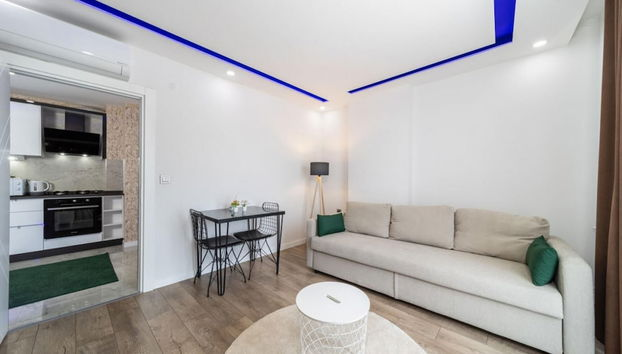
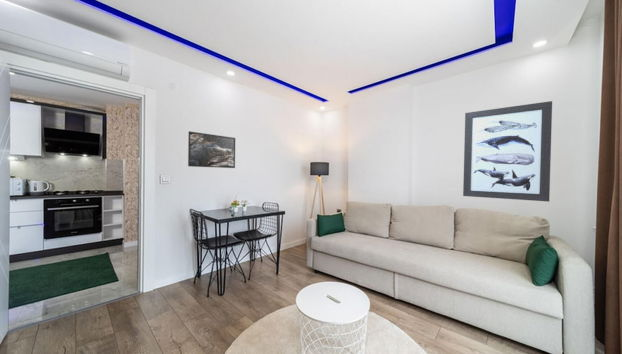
+ wall art (503, 153)
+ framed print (213, 151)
